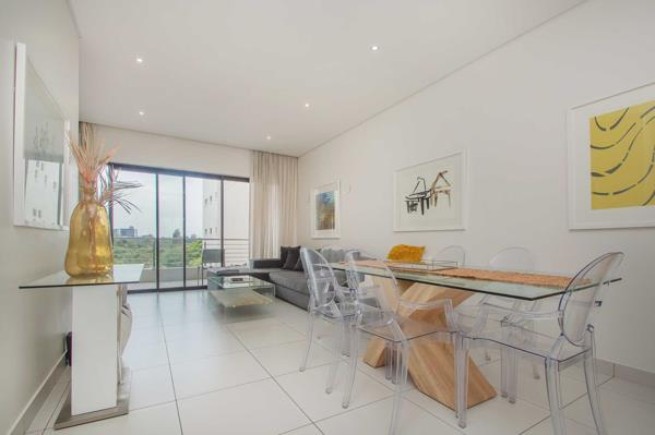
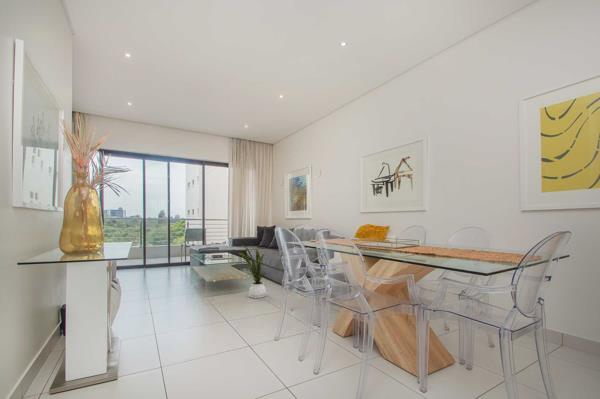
+ house plant (255, 269)
